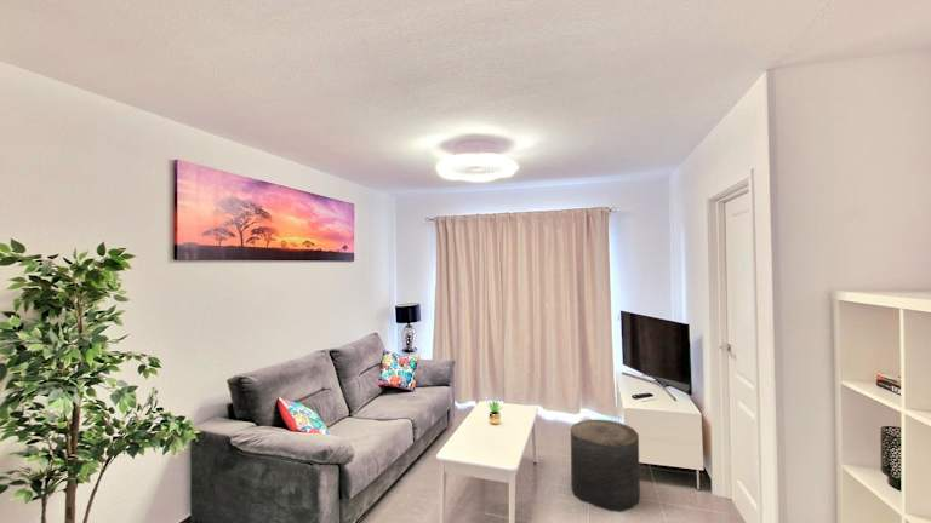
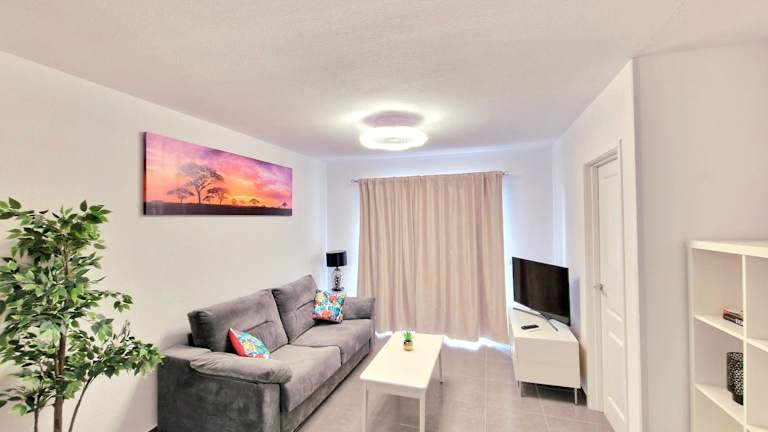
- stool (605, 461)
